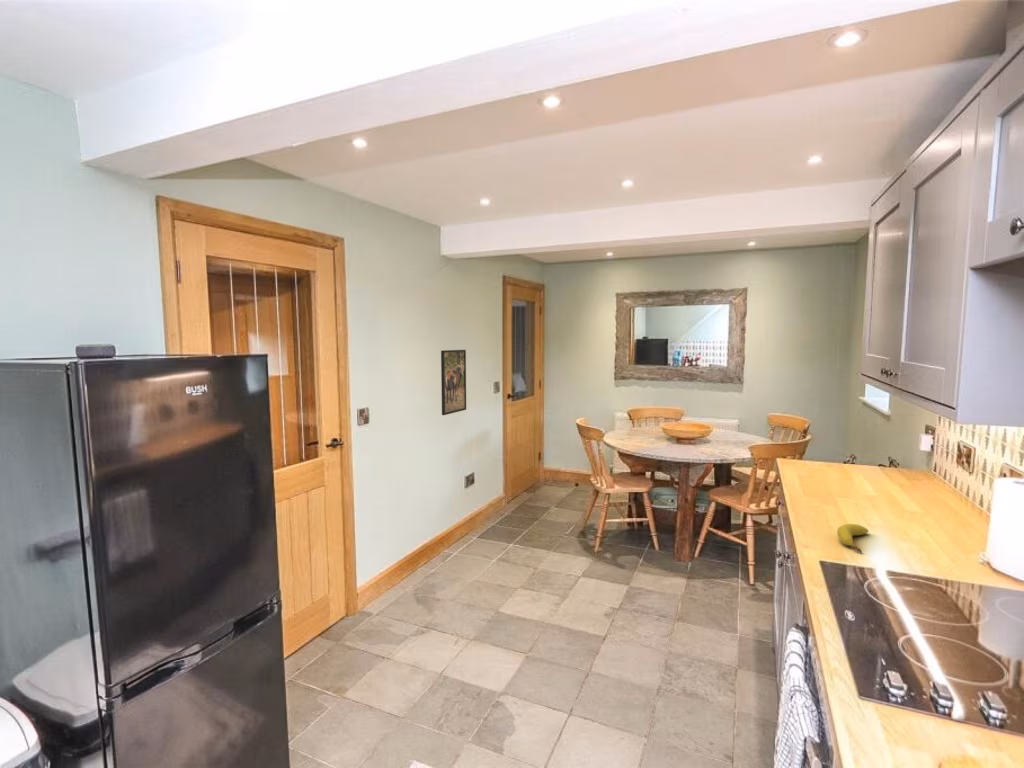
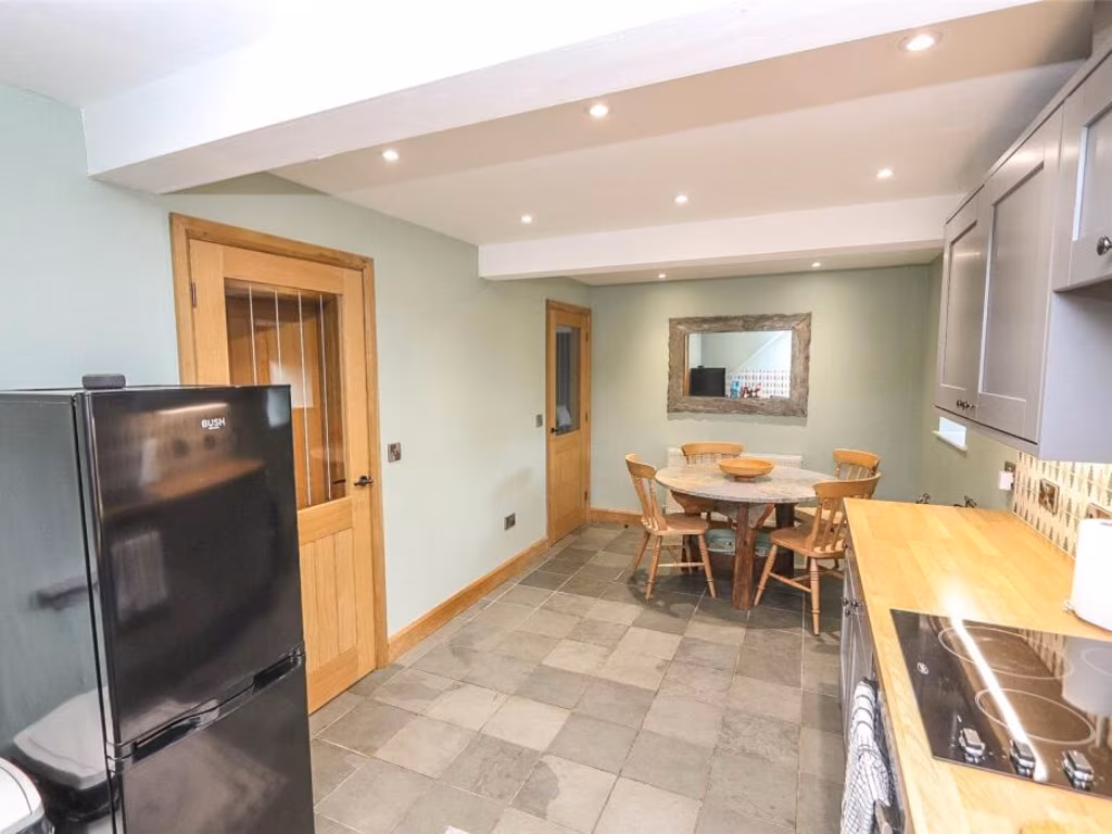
- fruit (852, 533)
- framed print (454, 381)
